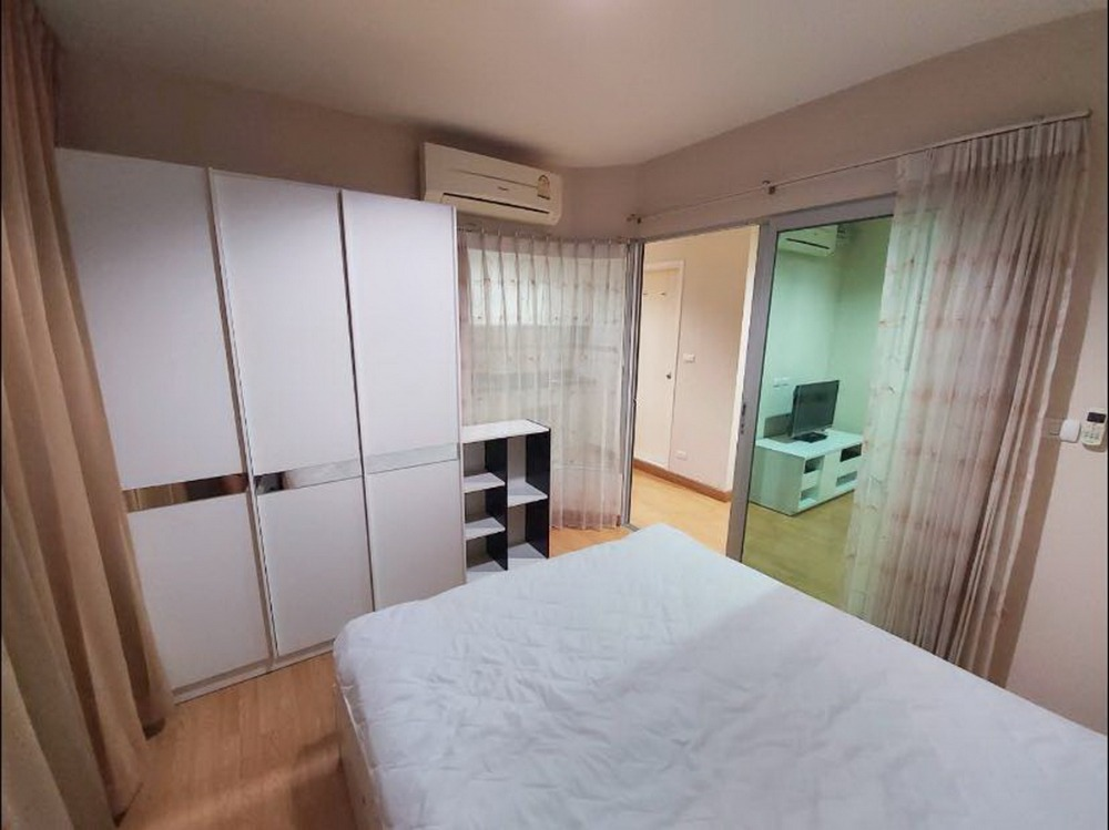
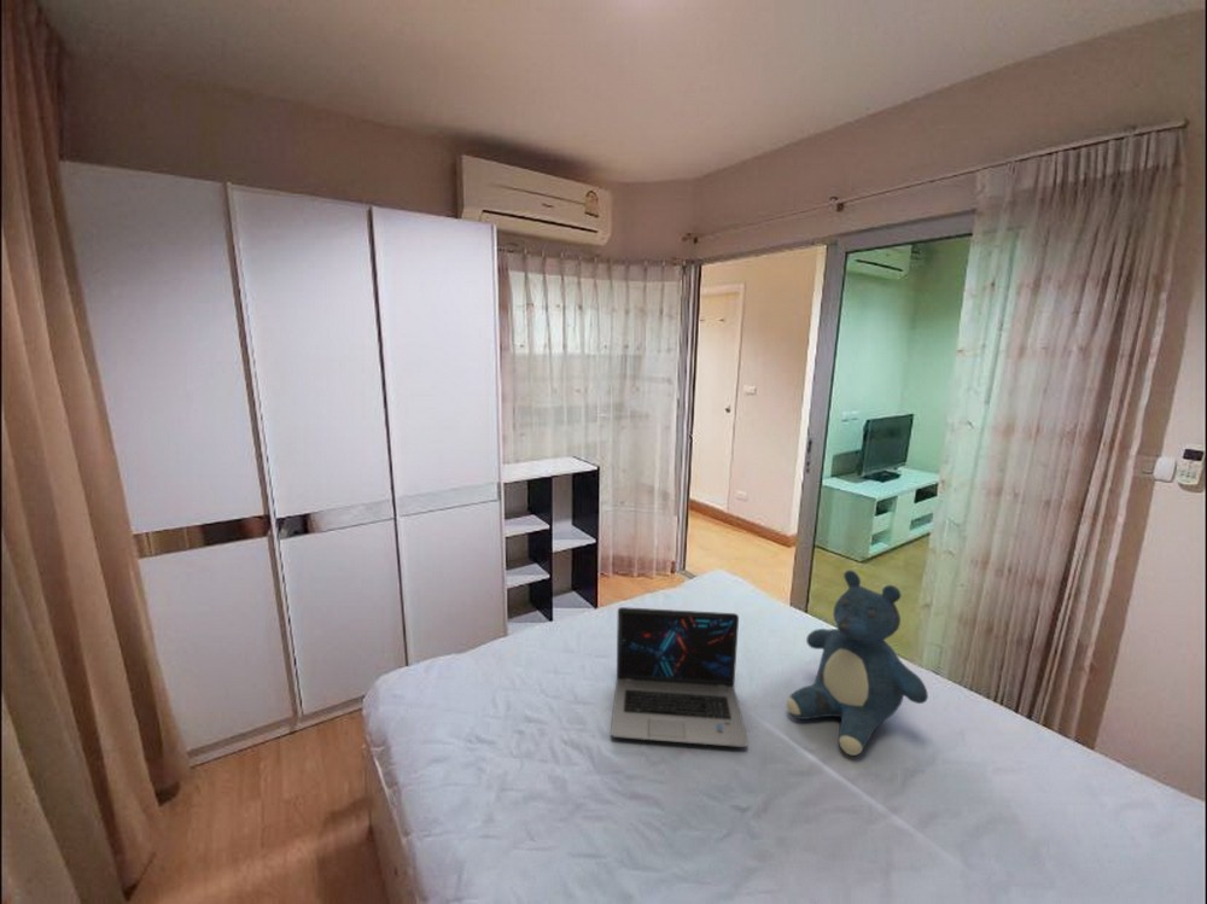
+ teddy bear (851, 653)
+ laptop (677, 673)
